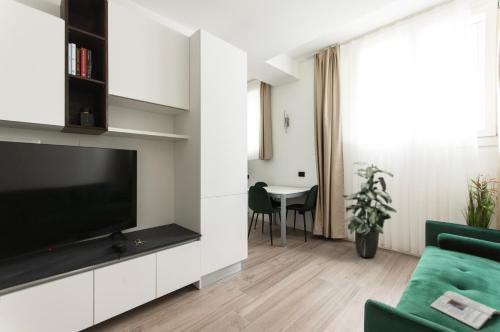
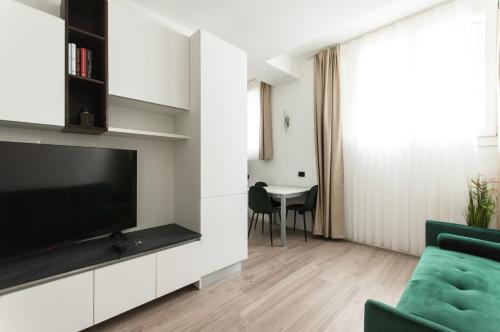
- indoor plant (366, 208)
- magazine (465, 306)
